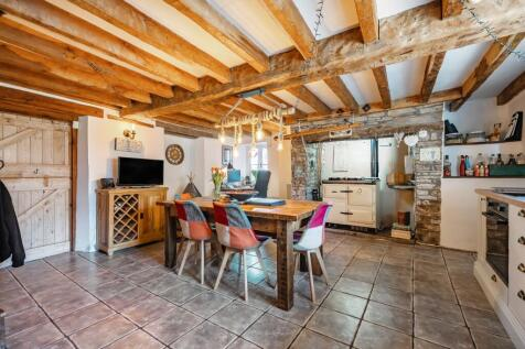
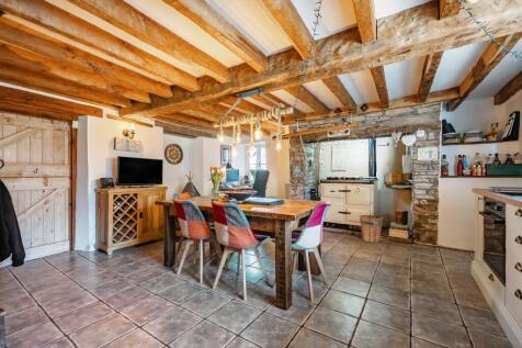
+ bucket (371, 228)
